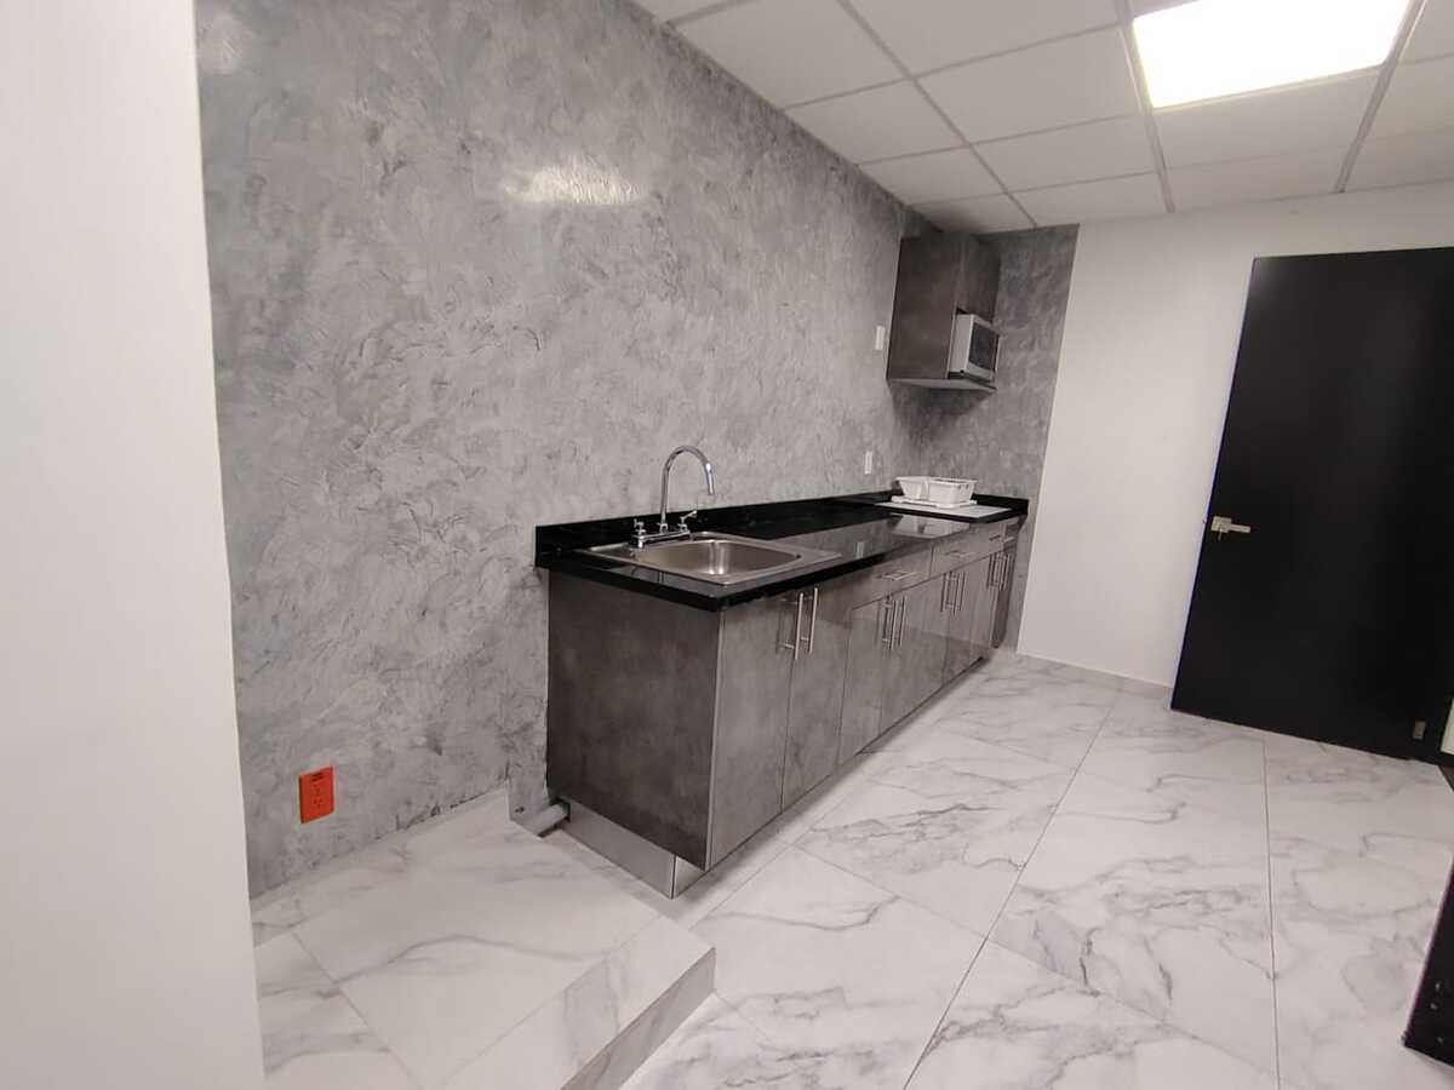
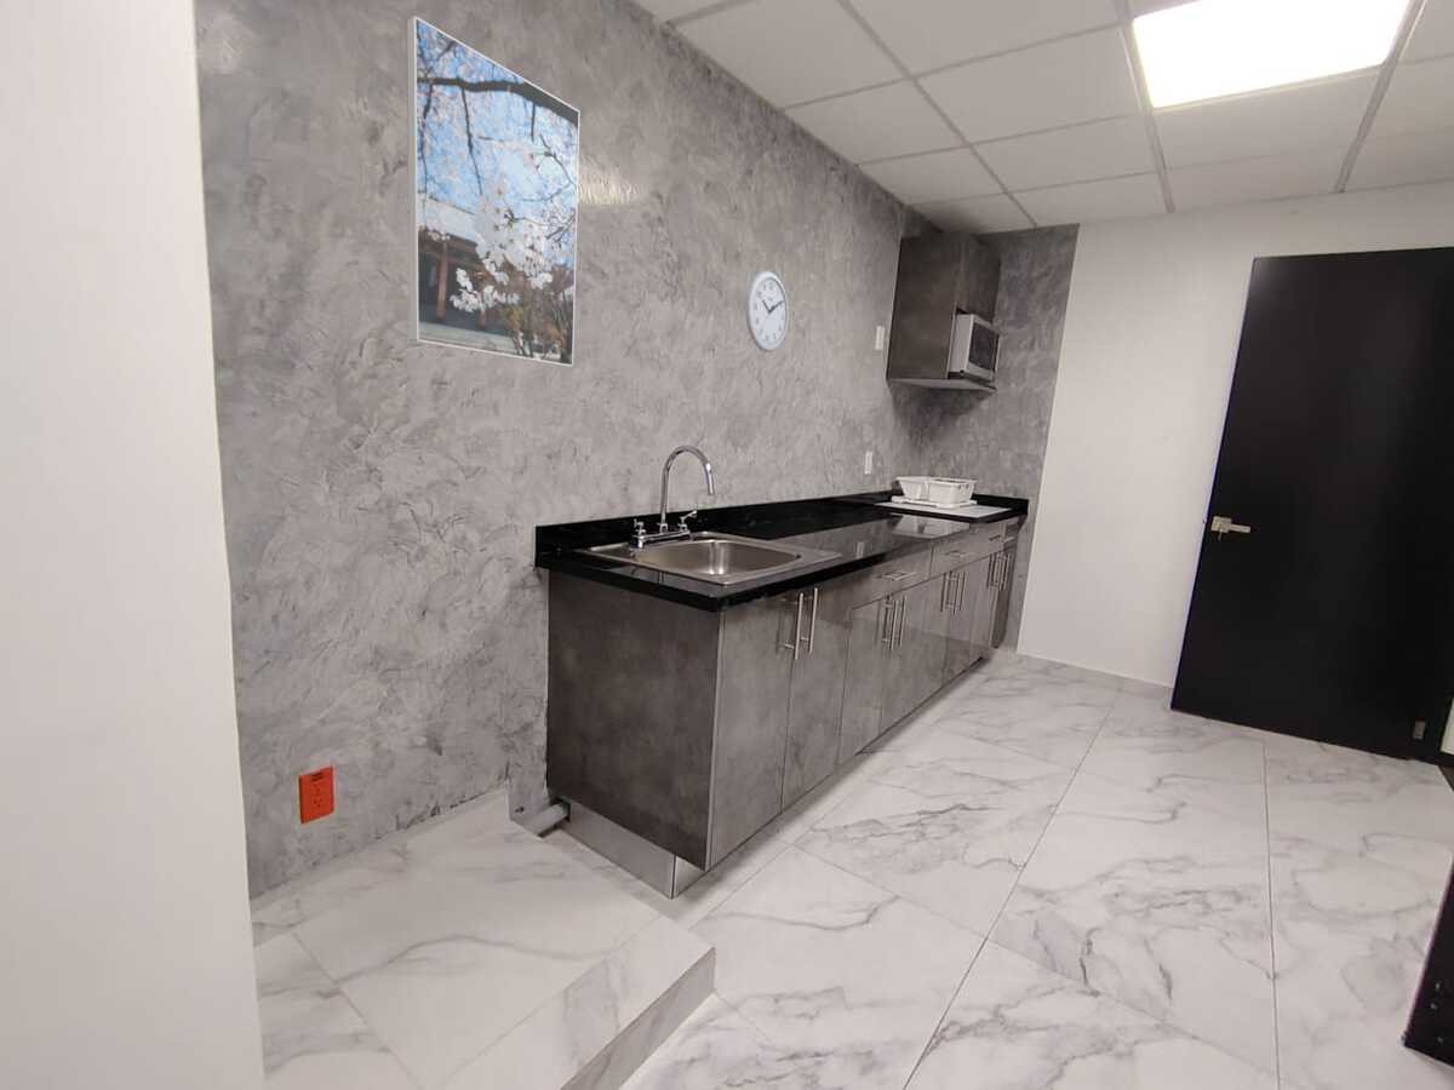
+ wall clock (768, 311)
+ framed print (500, 217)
